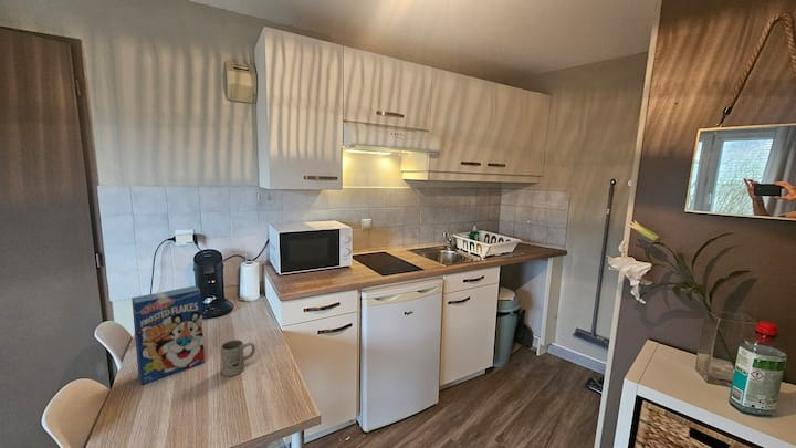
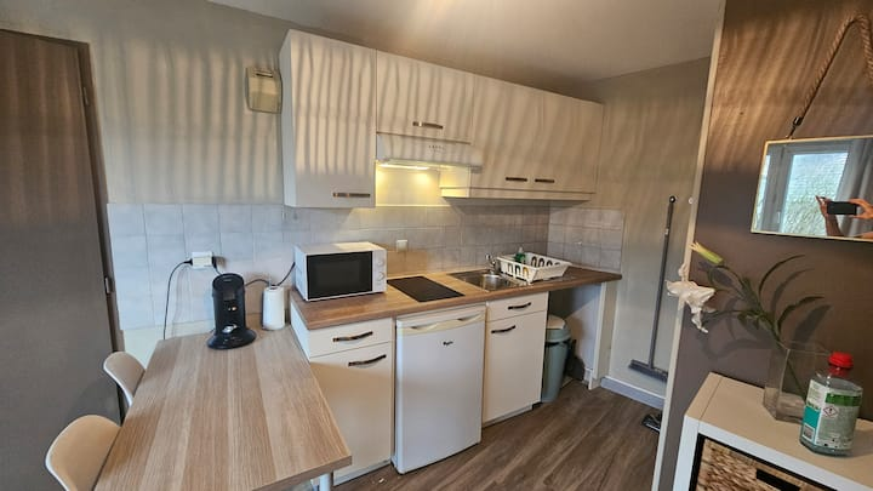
- mug (238, 355)
- cereal box (170, 332)
